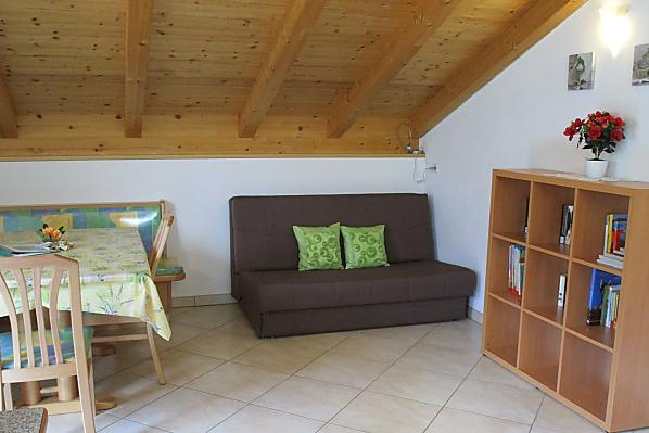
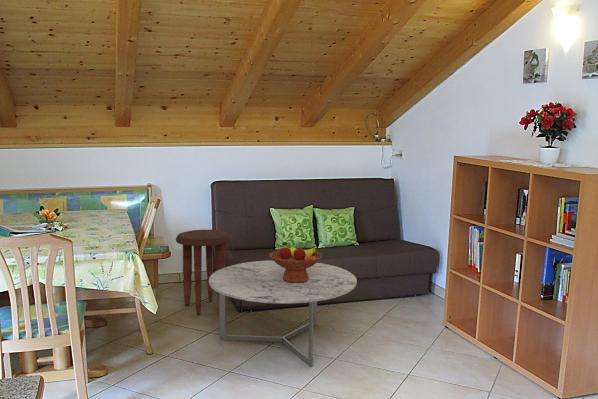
+ side table (206, 270)
+ coffee table (282, 303)
+ fruit bowl (295, 262)
